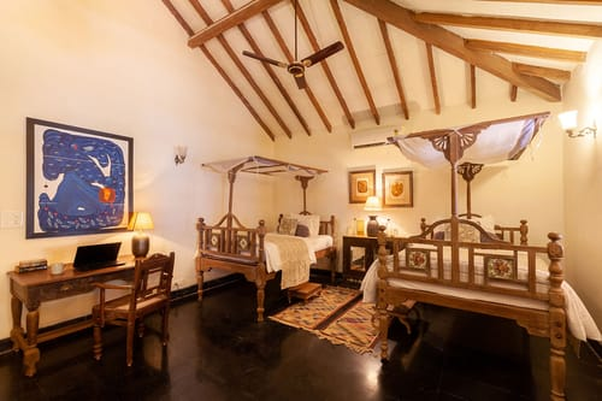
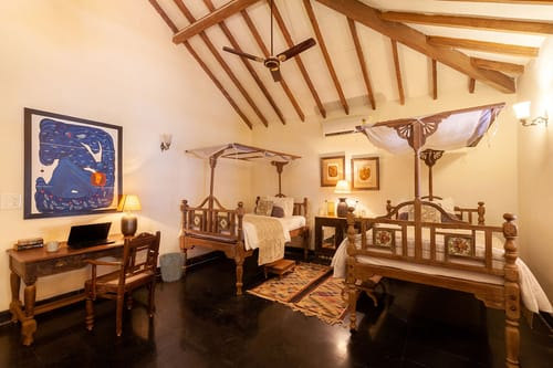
+ waste bin (171, 266)
